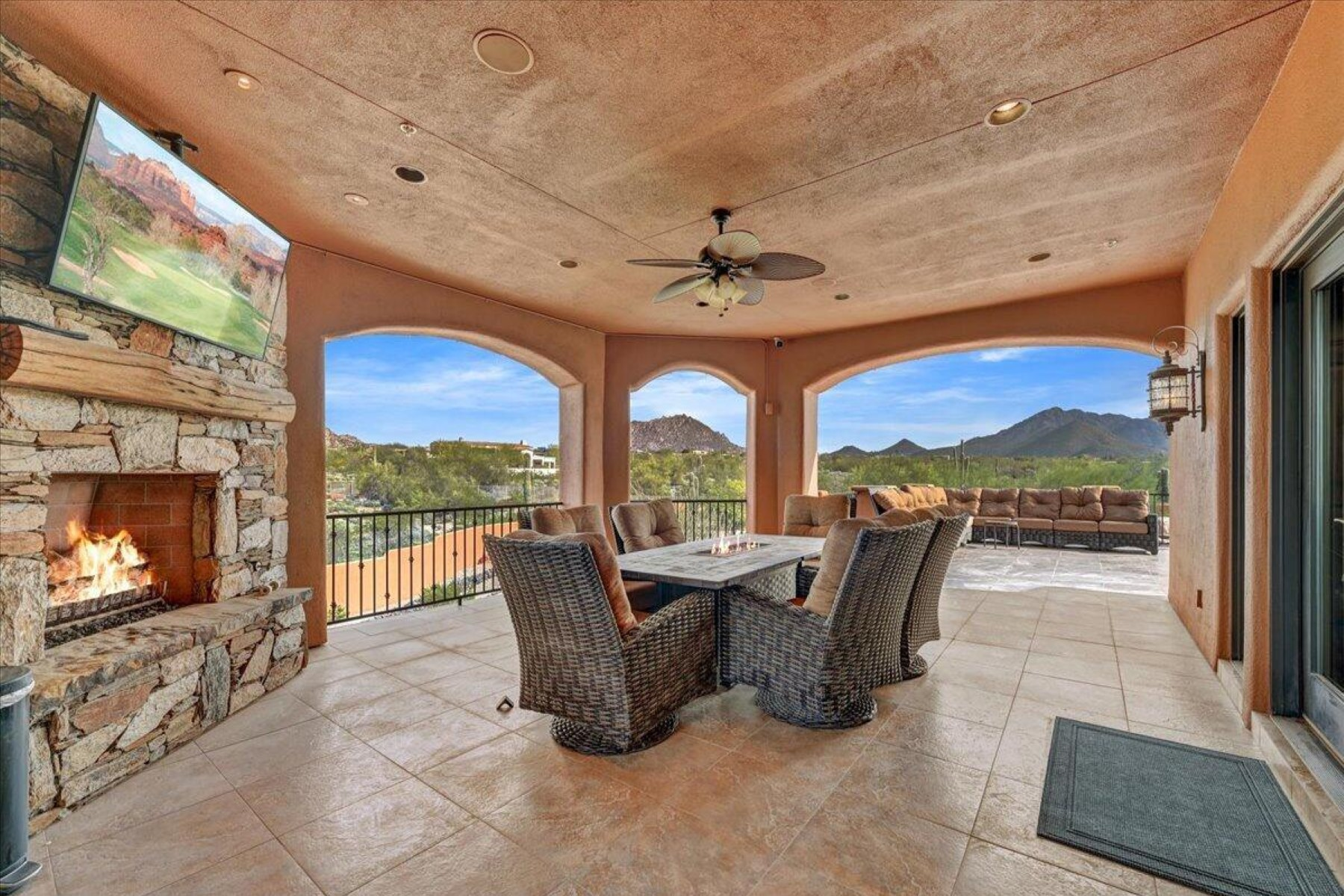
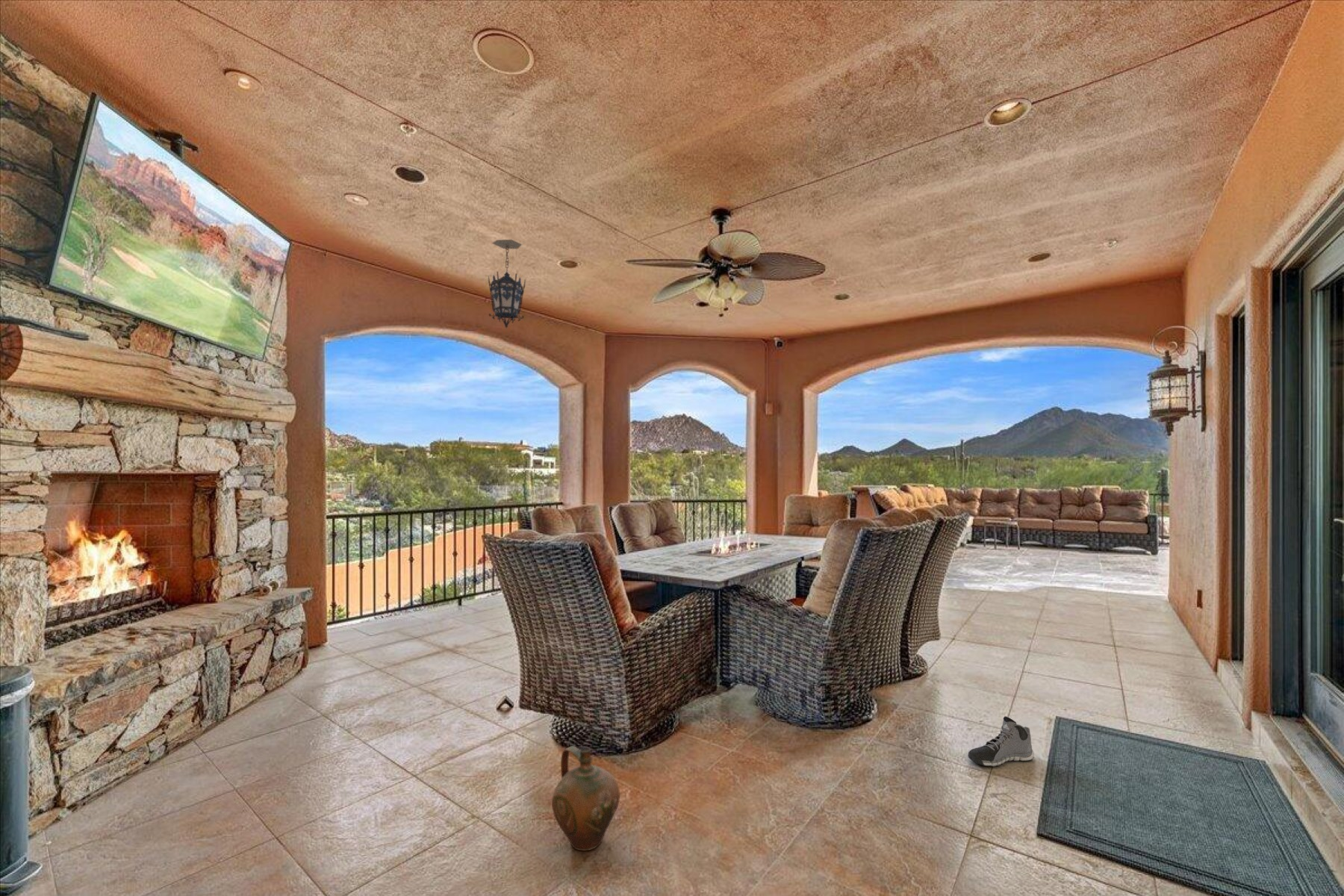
+ ceramic jug (586, 794)
+ sneaker (999, 738)
+ hanging lantern (506, 286)
